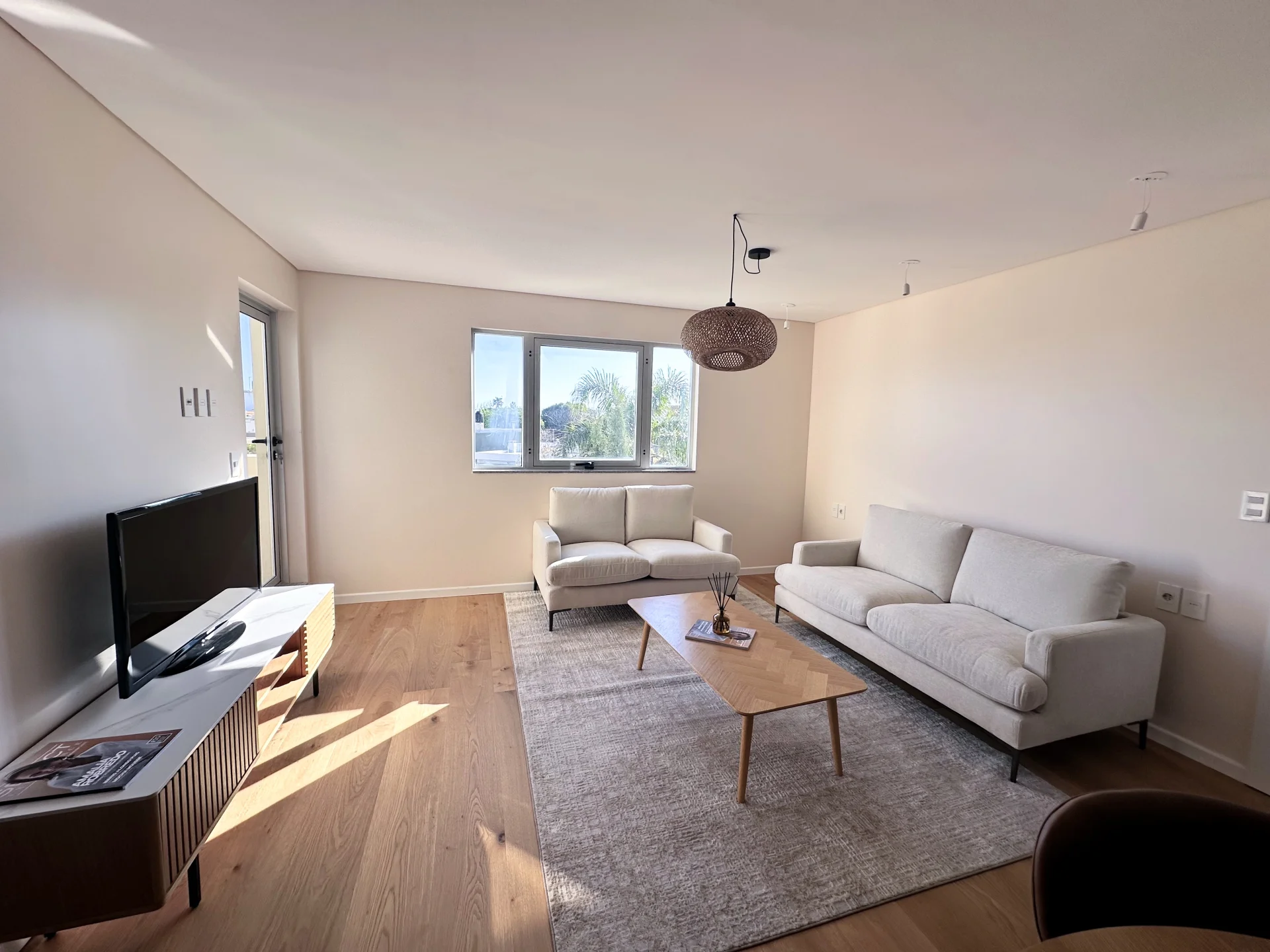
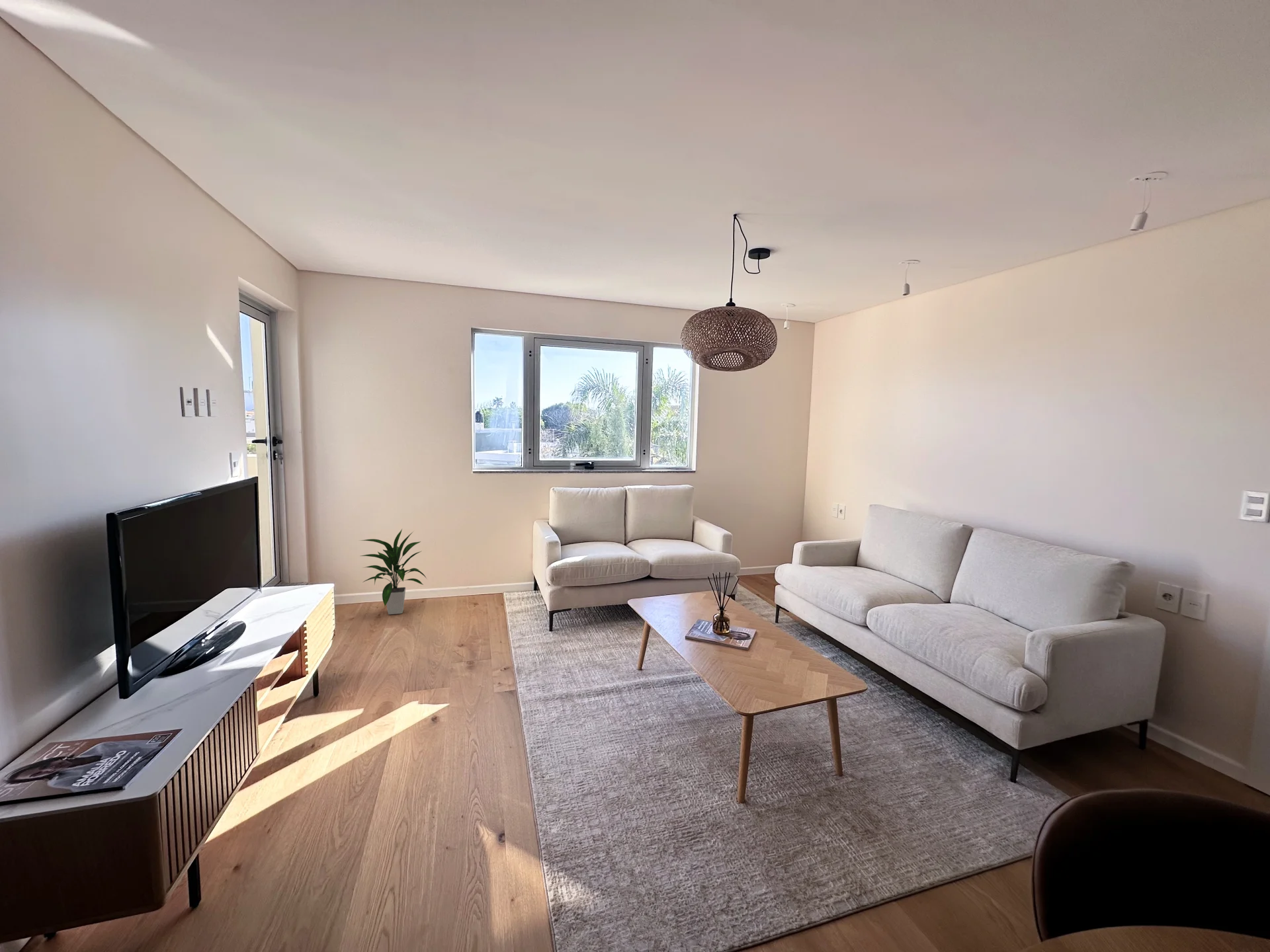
+ indoor plant (392, 571)
